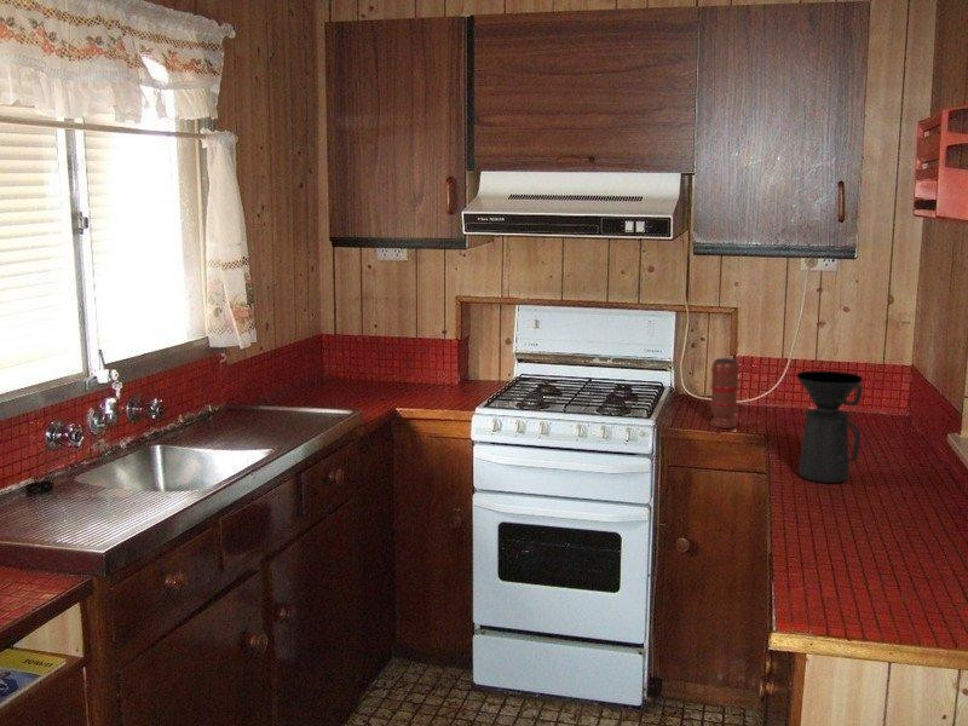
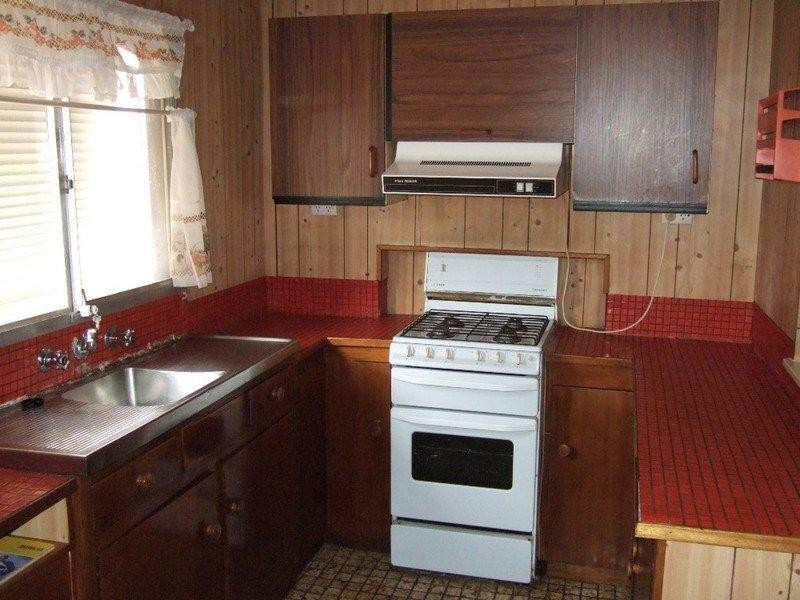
- spice grinder (724, 392)
- coffee maker (826, 426)
